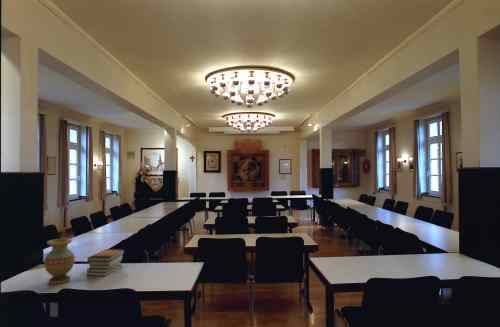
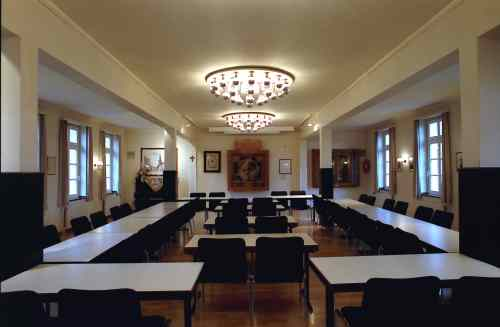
- vase (59, 260)
- book stack (106, 261)
